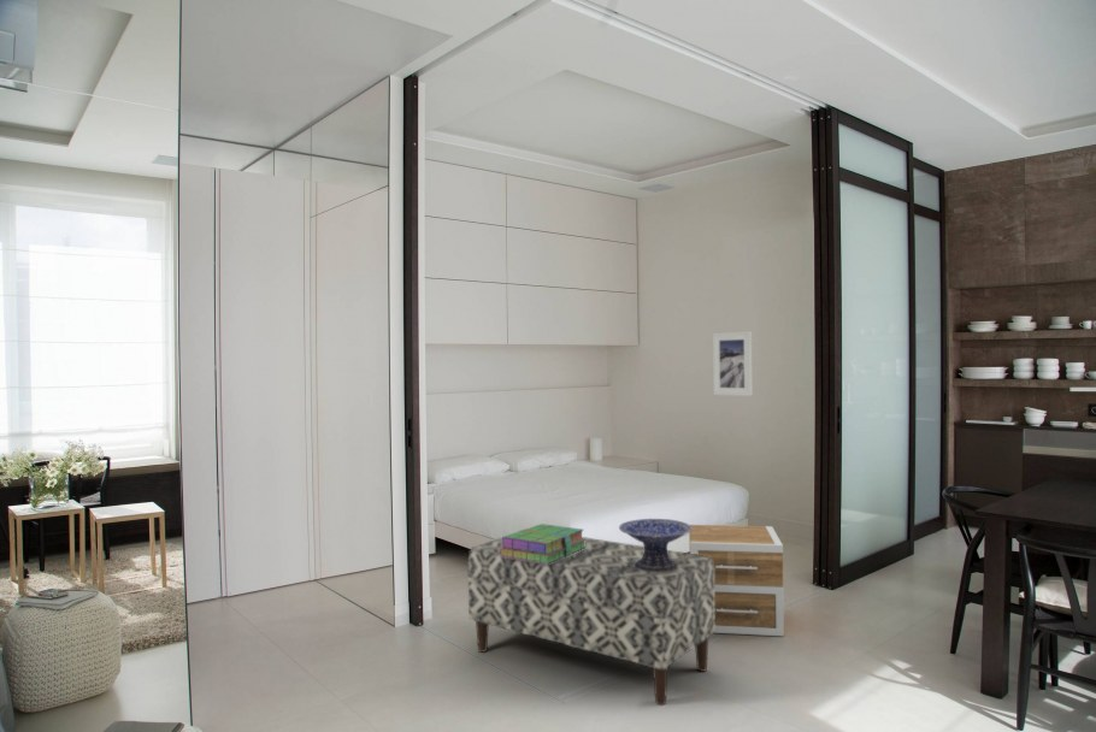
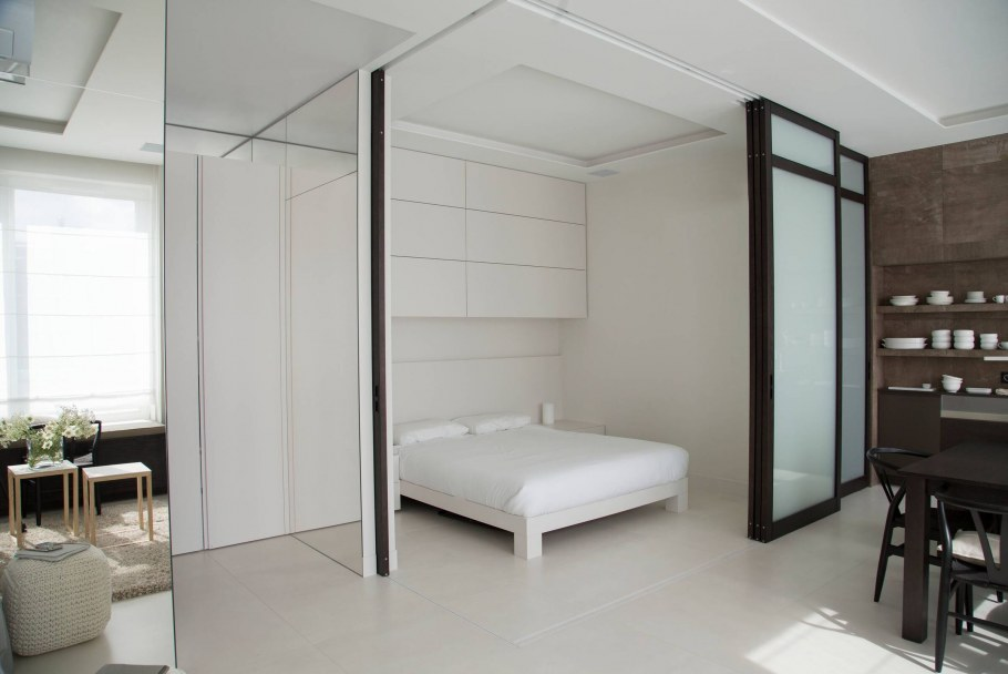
- stack of books (543, 542)
- nightstand (733, 577)
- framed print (731, 364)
- decorative bowl (655, 545)
- bench (587, 606)
